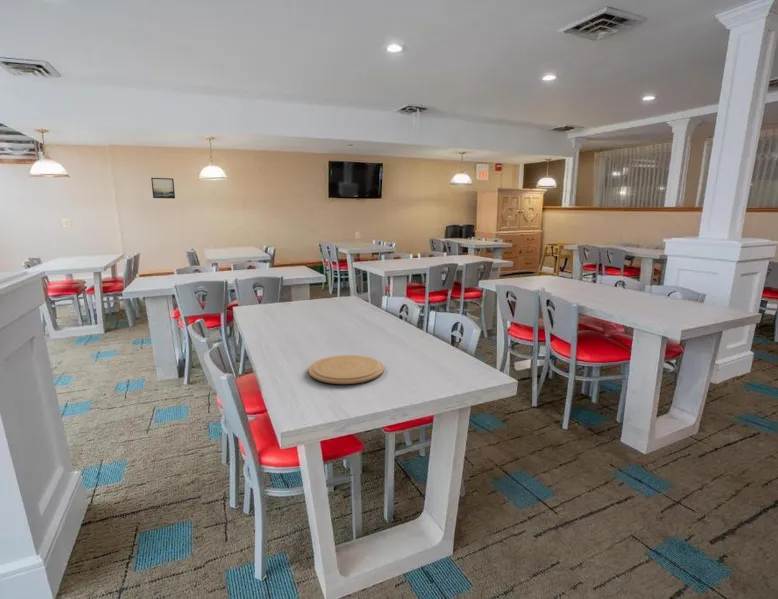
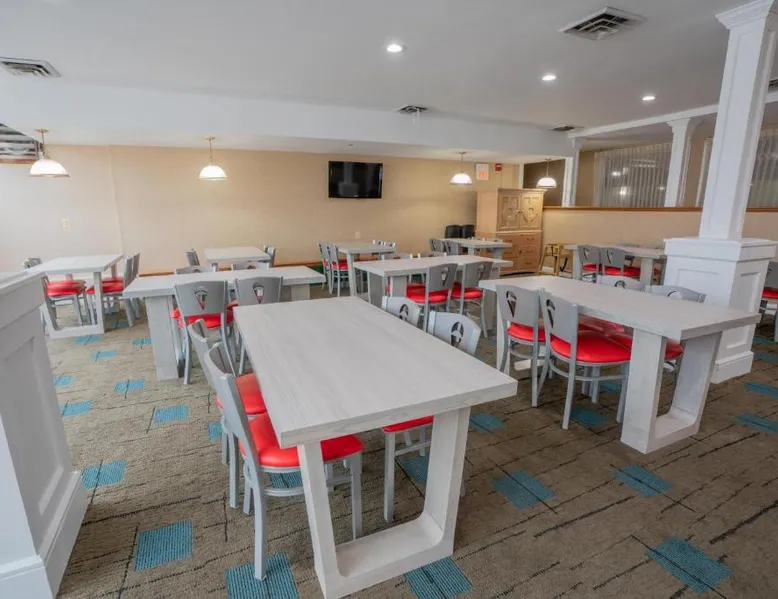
- plate (346, 367)
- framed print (163, 188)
